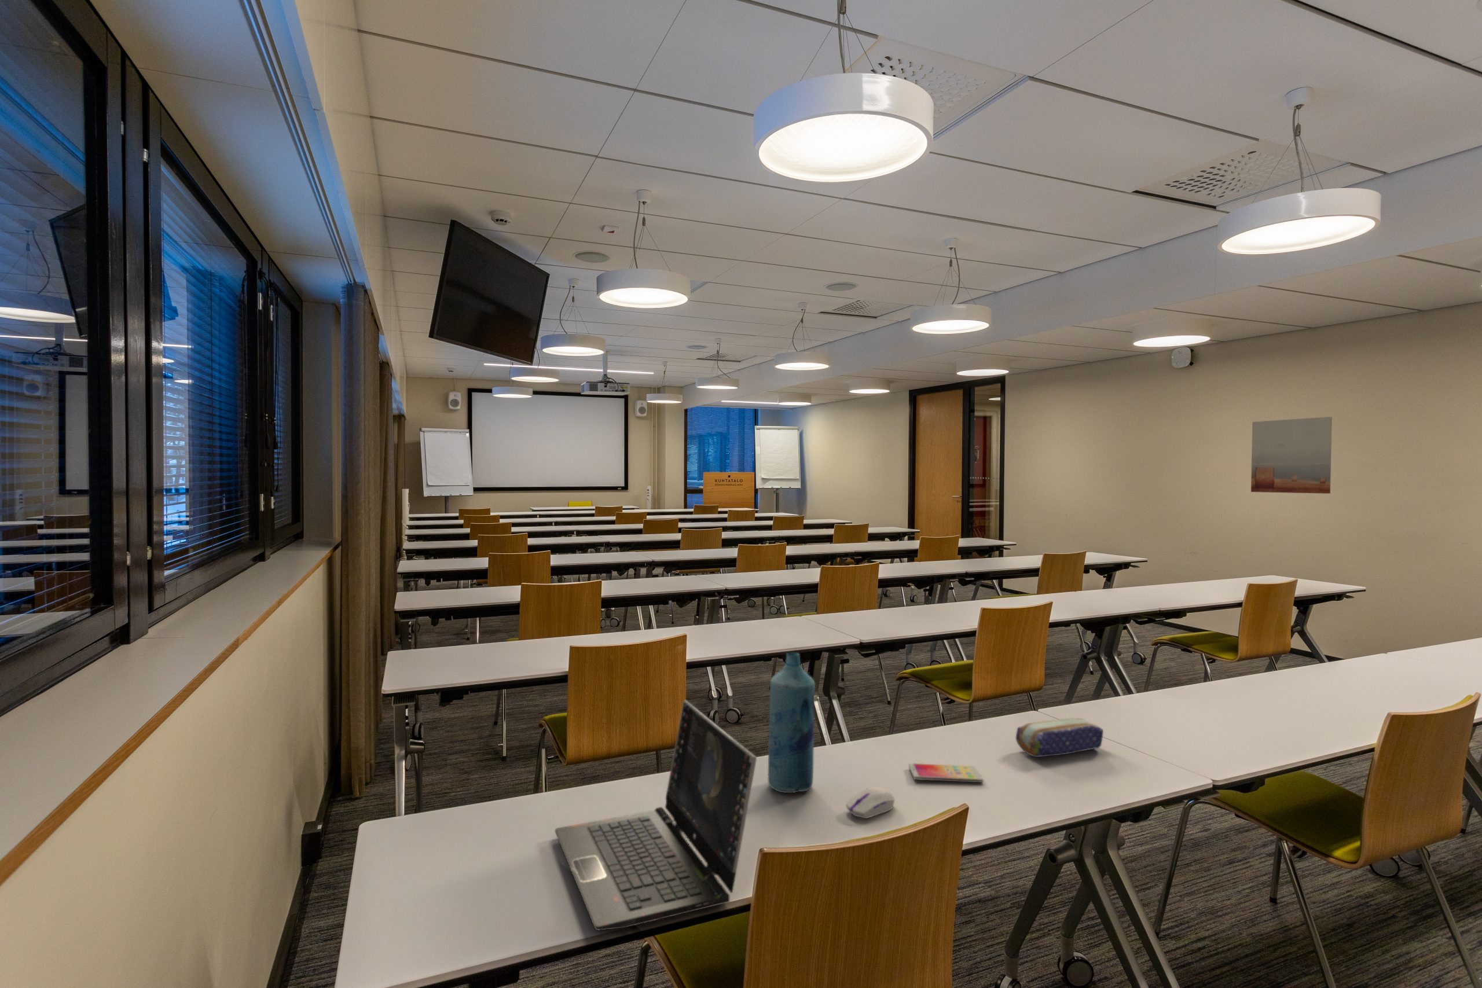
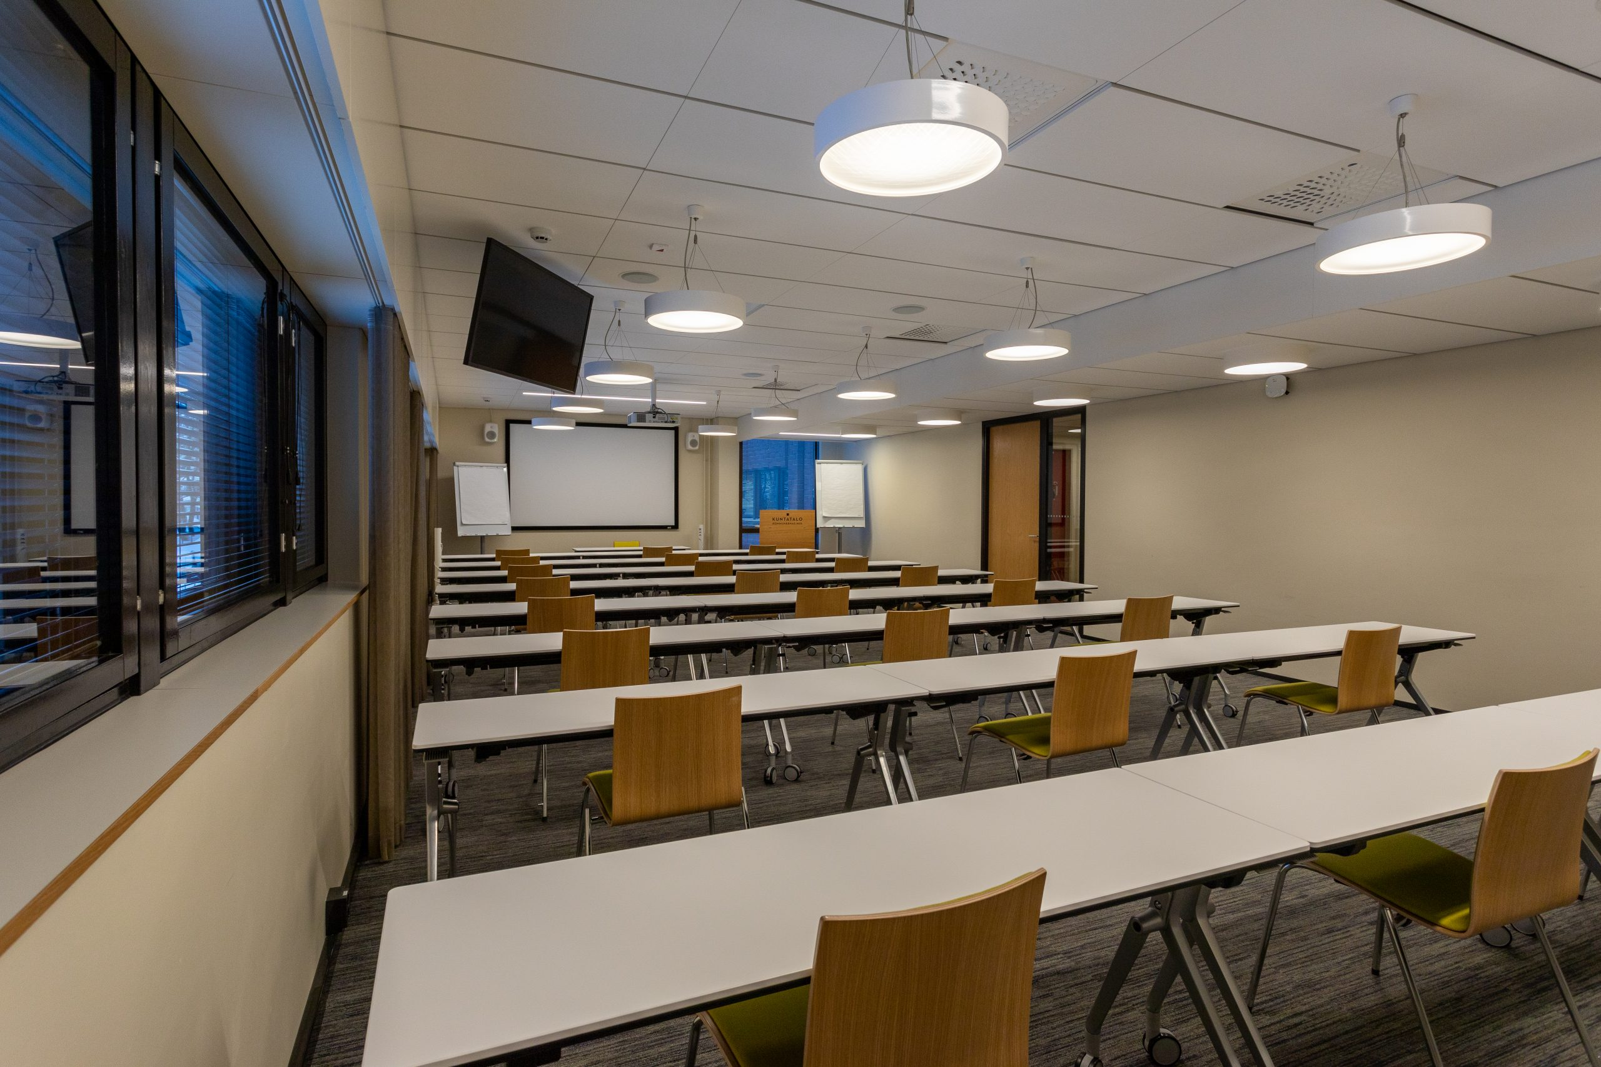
- pencil case (1059, 737)
- smartphone (945, 773)
- laptop computer (649, 810)
- bottle (792, 720)
- wall art (1289, 457)
- computer mouse (871, 799)
